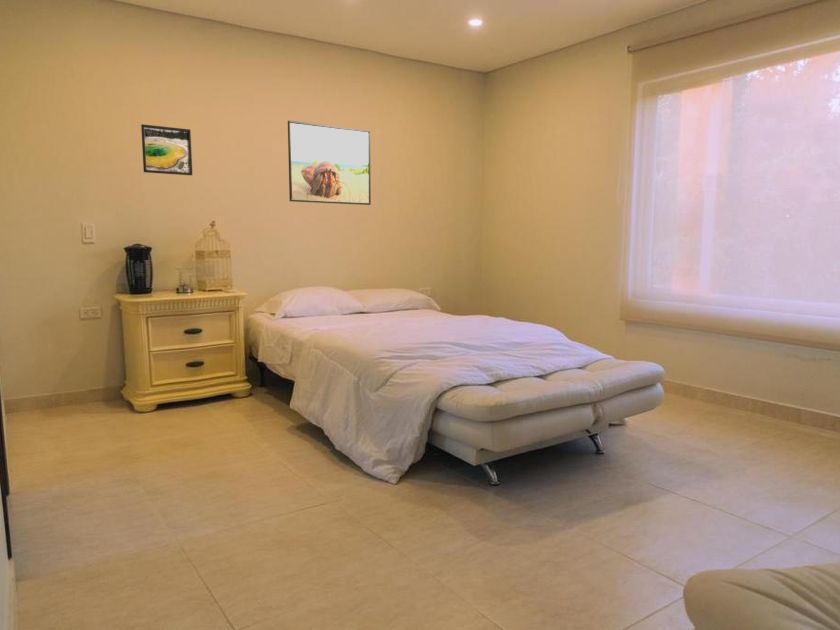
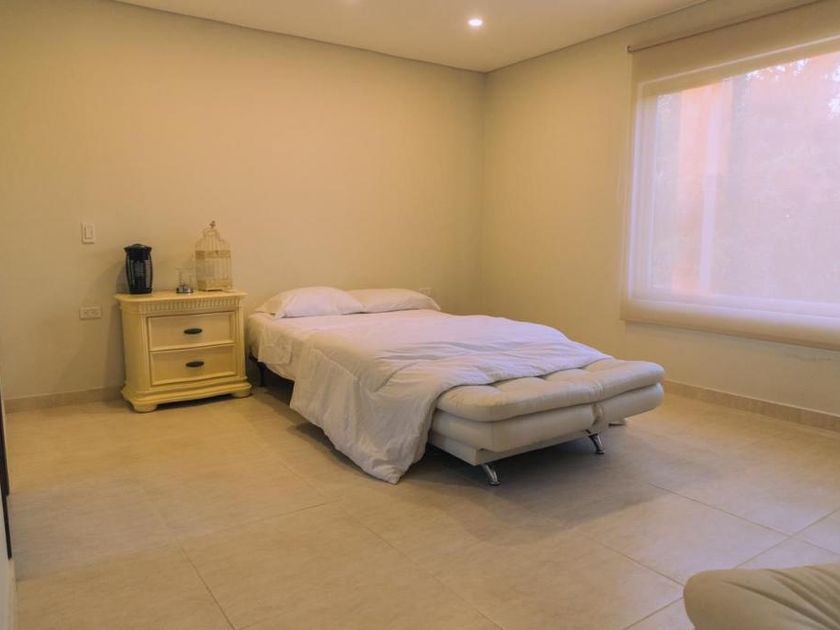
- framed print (167, 150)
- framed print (331, 164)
